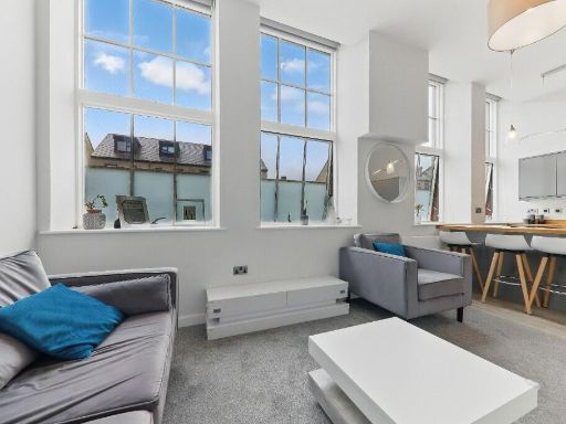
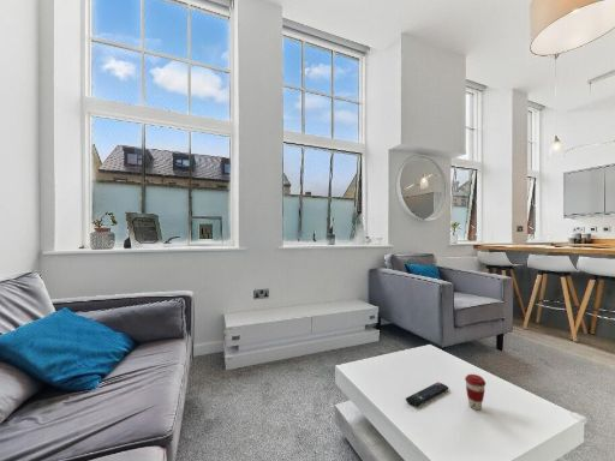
+ remote control (428, 394)
+ coffee cup (474, 391)
